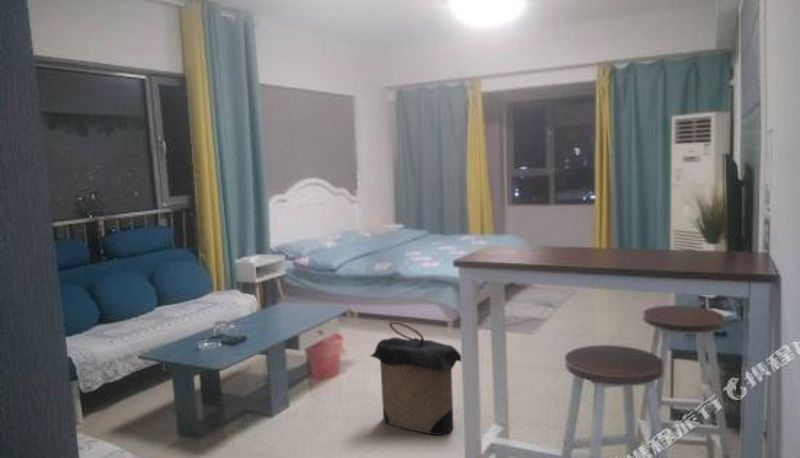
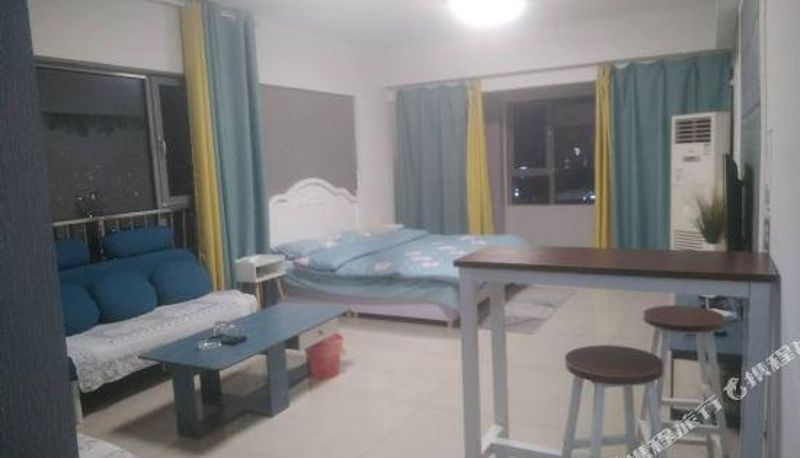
- laundry hamper (418, 371)
